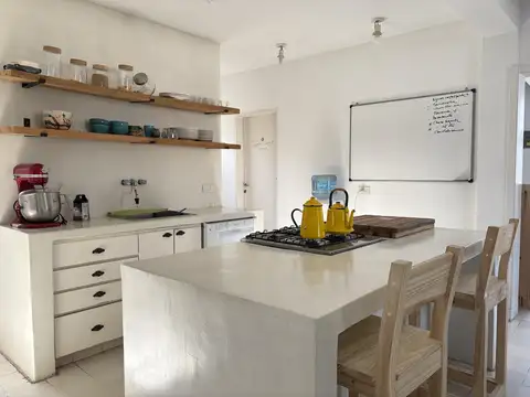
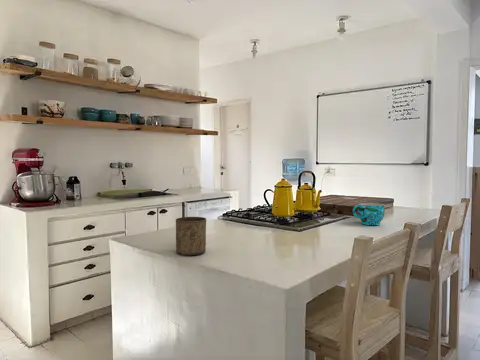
+ cup (191, 235)
+ cup (369, 214)
